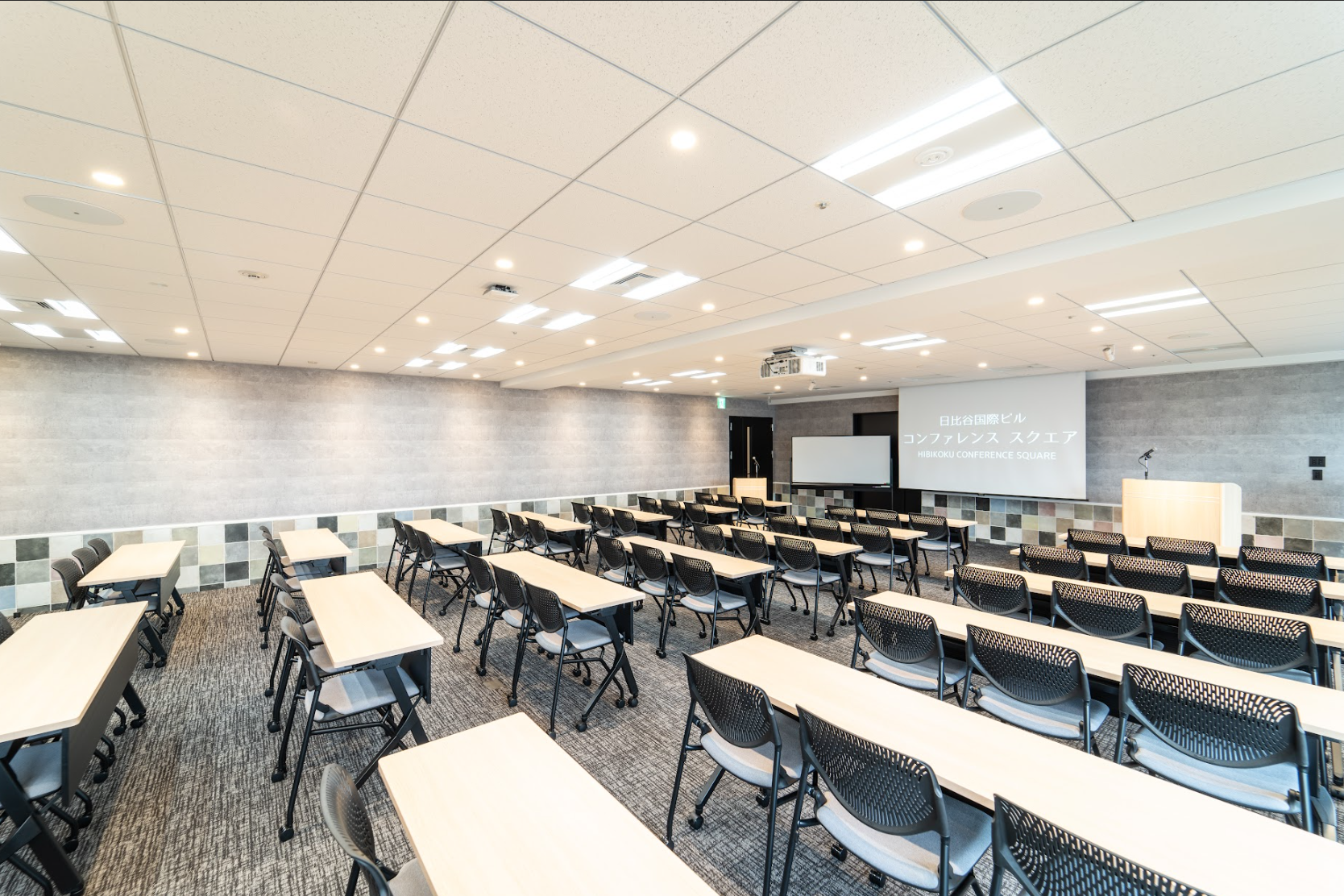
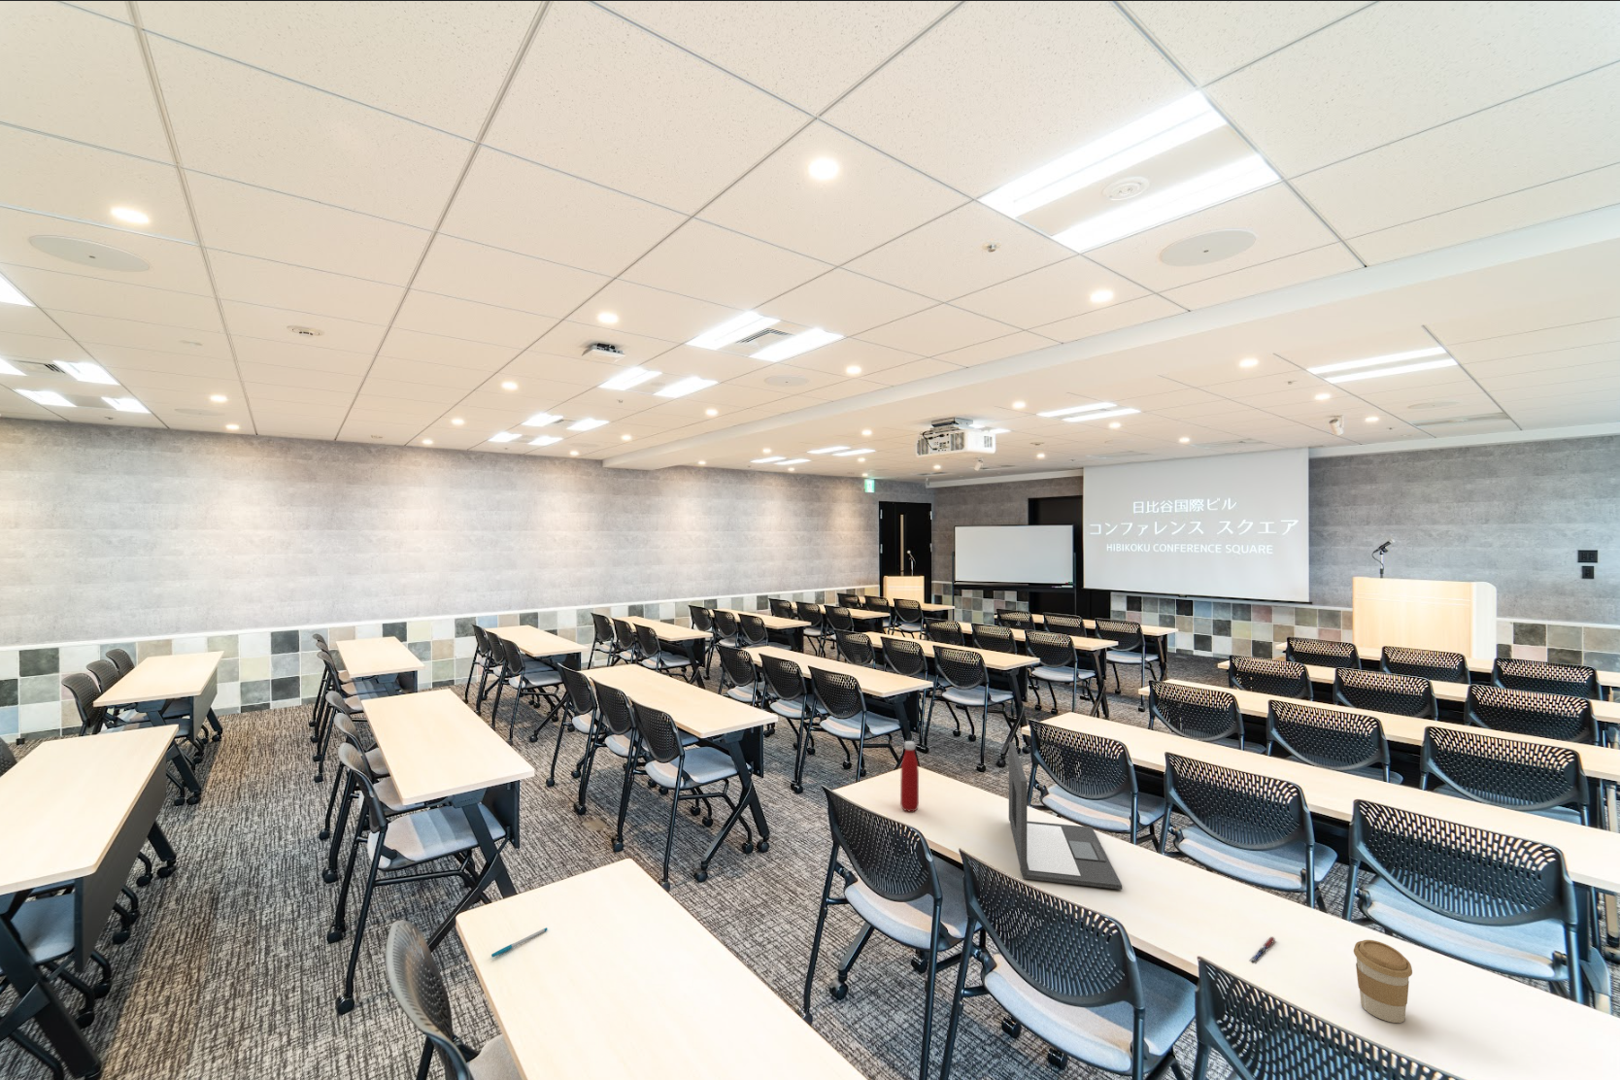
+ pen (520, 941)
+ coffee cup (1383, 980)
+ pen (1262, 949)
+ laptop (1057, 823)
+ bottle (909, 775)
